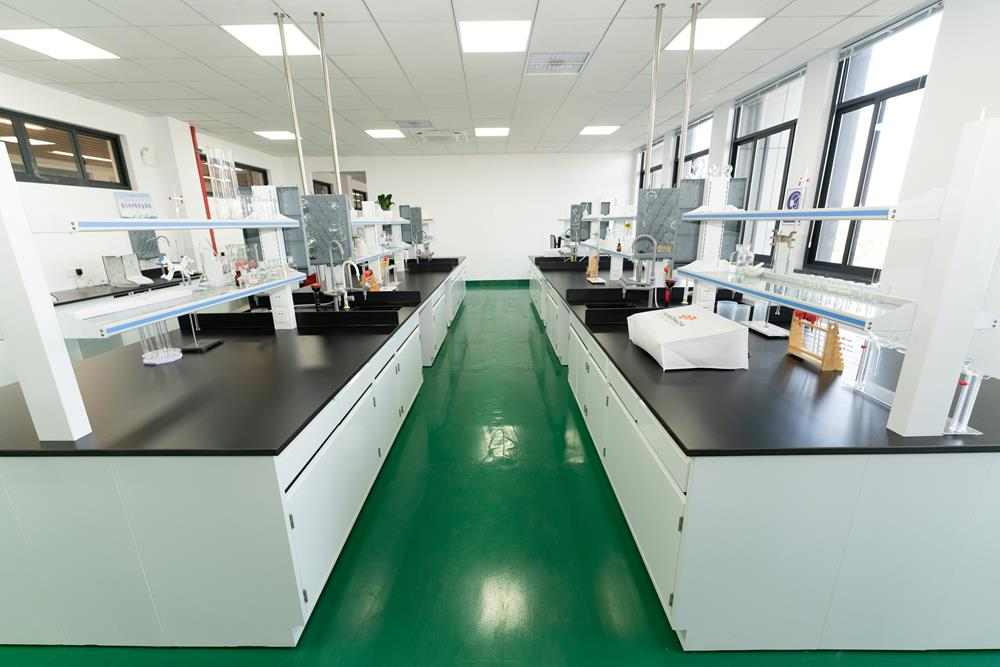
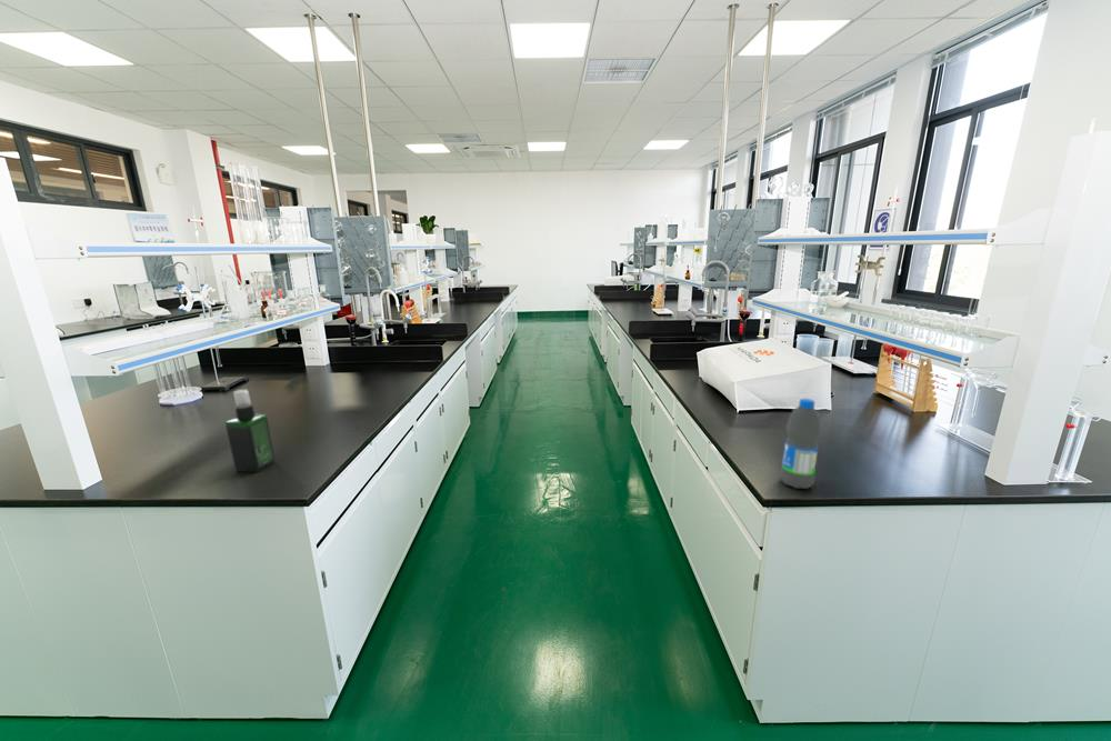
+ spray bottle (248, 429)
+ water bottle (801, 442)
